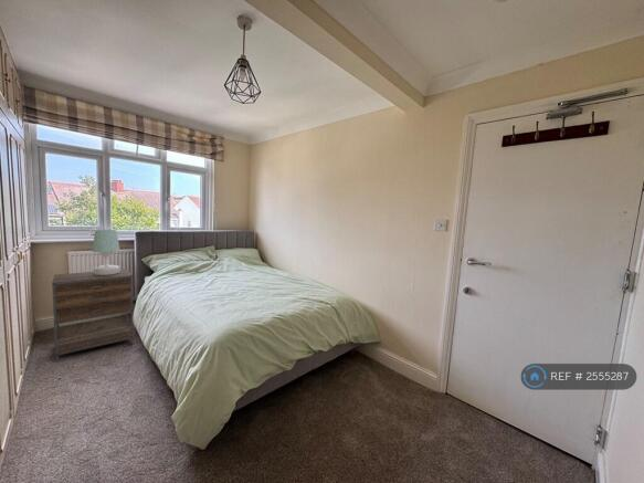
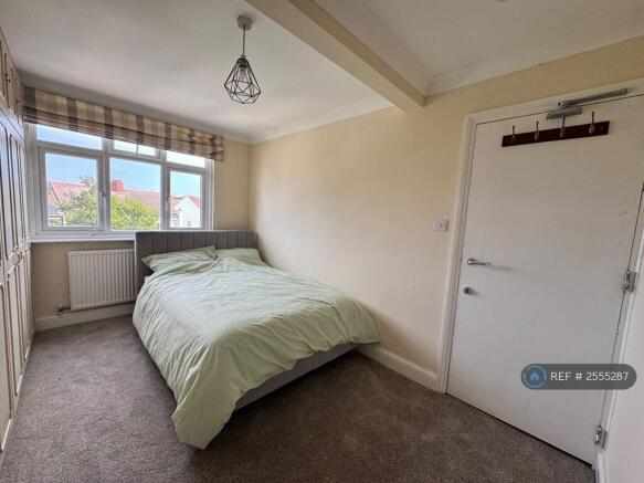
- nightstand (95, 311)
- table lamp (106, 251)
